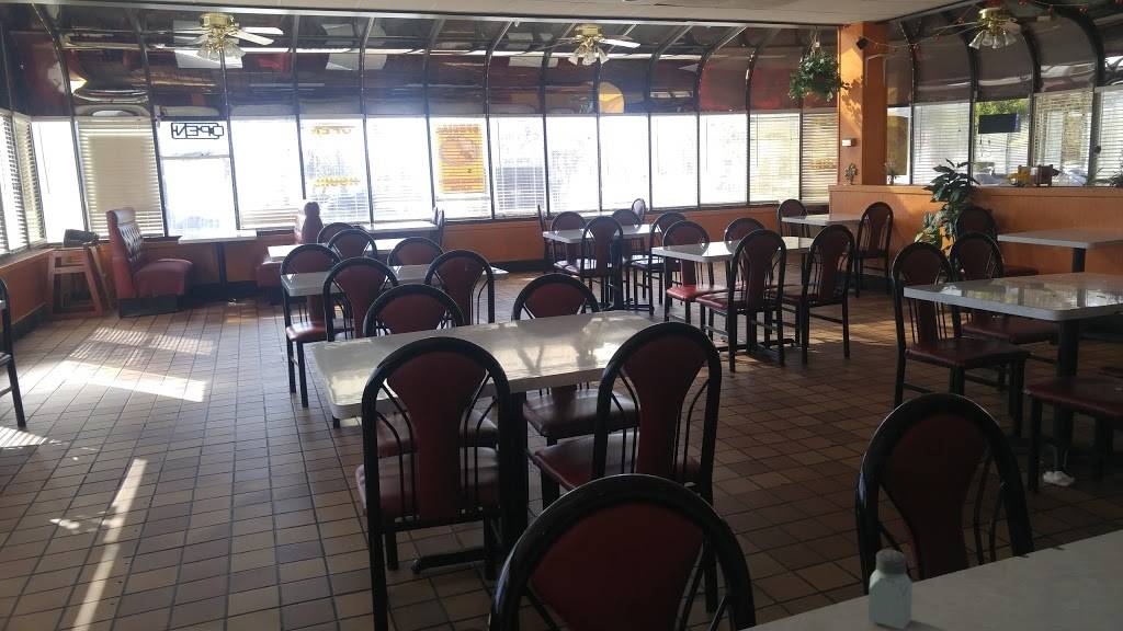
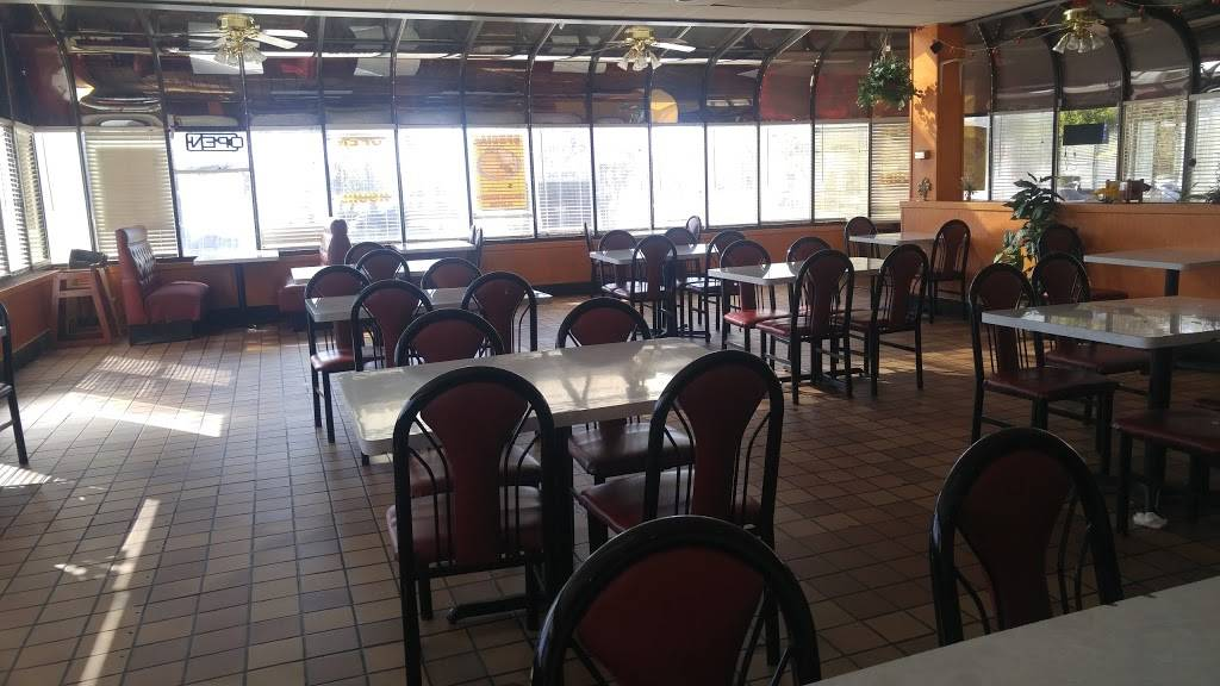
- saltshaker (891, 587)
